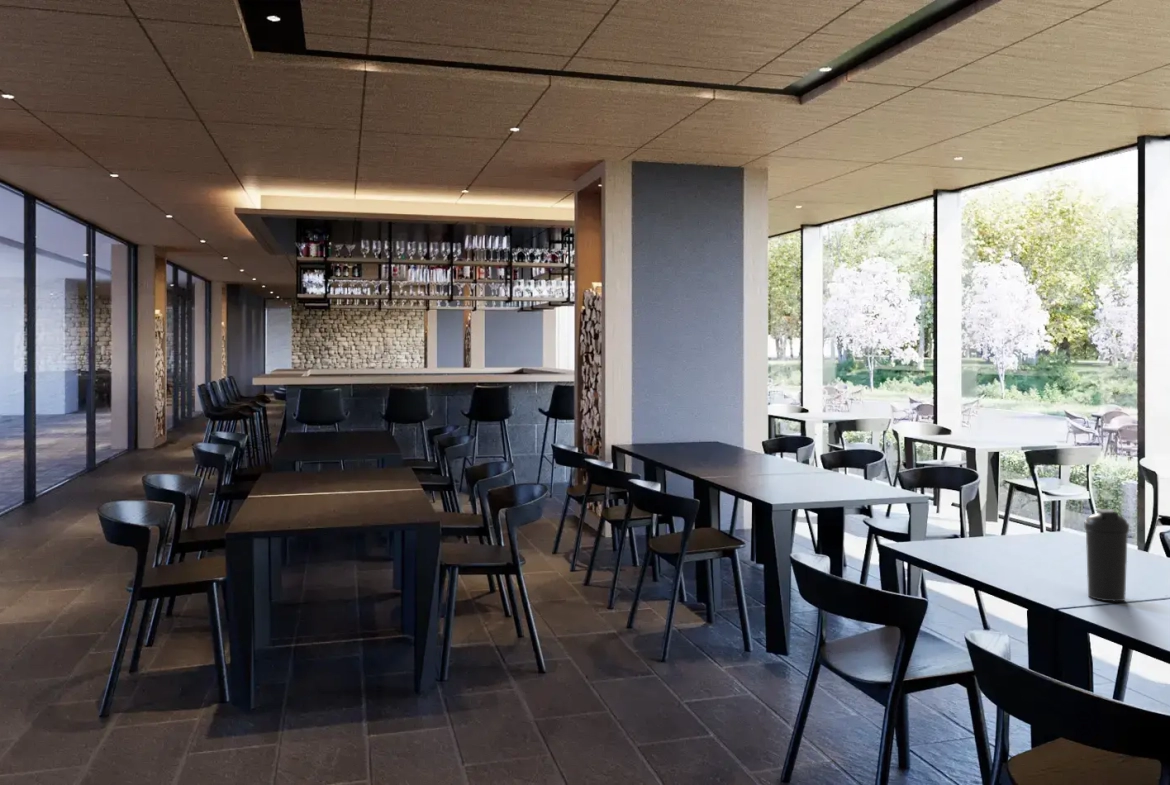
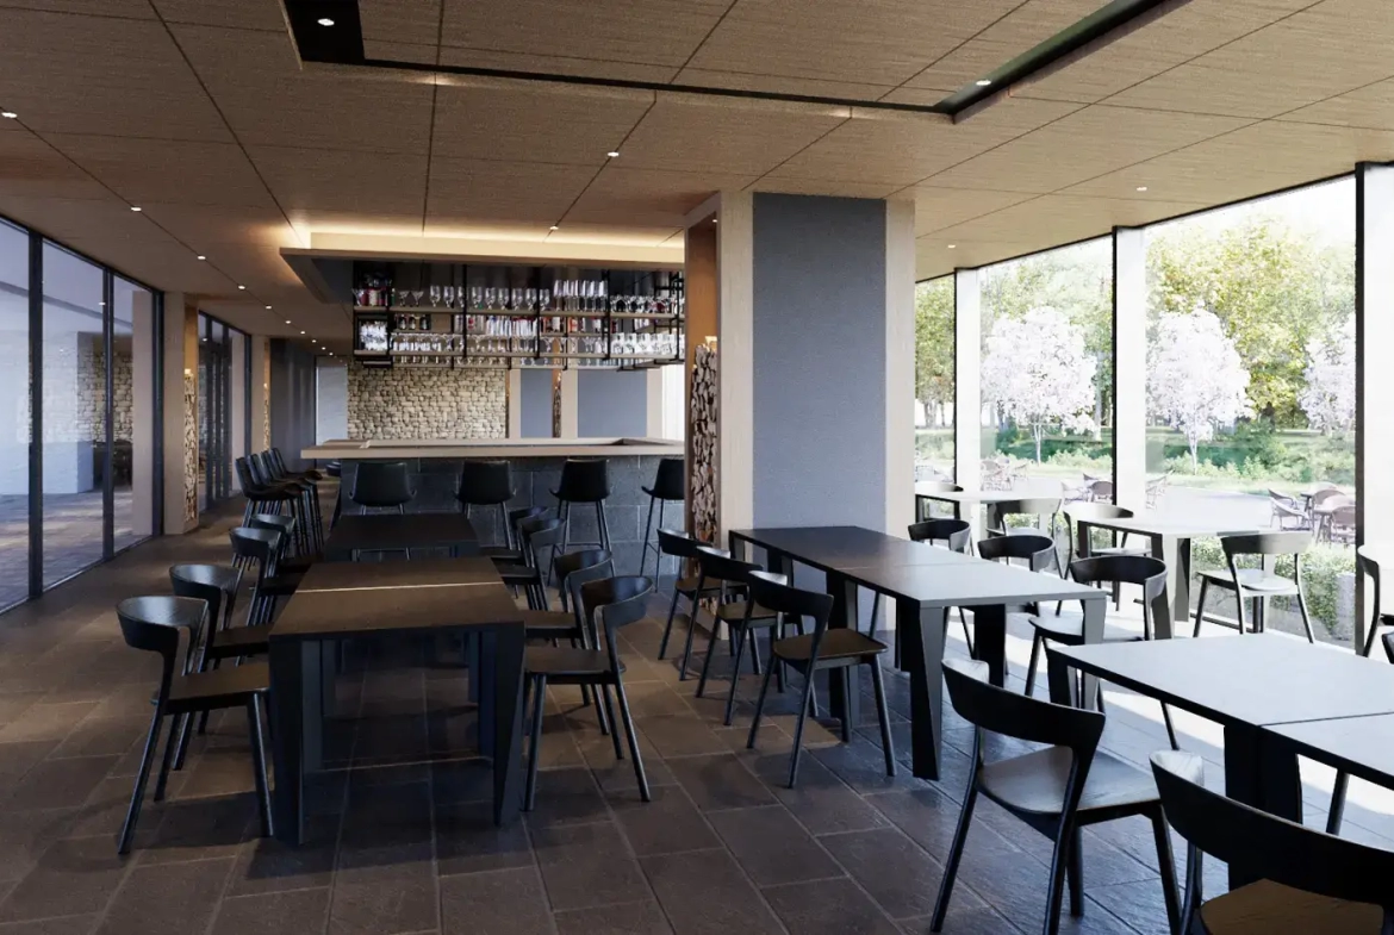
- water bottle (1106, 553)
